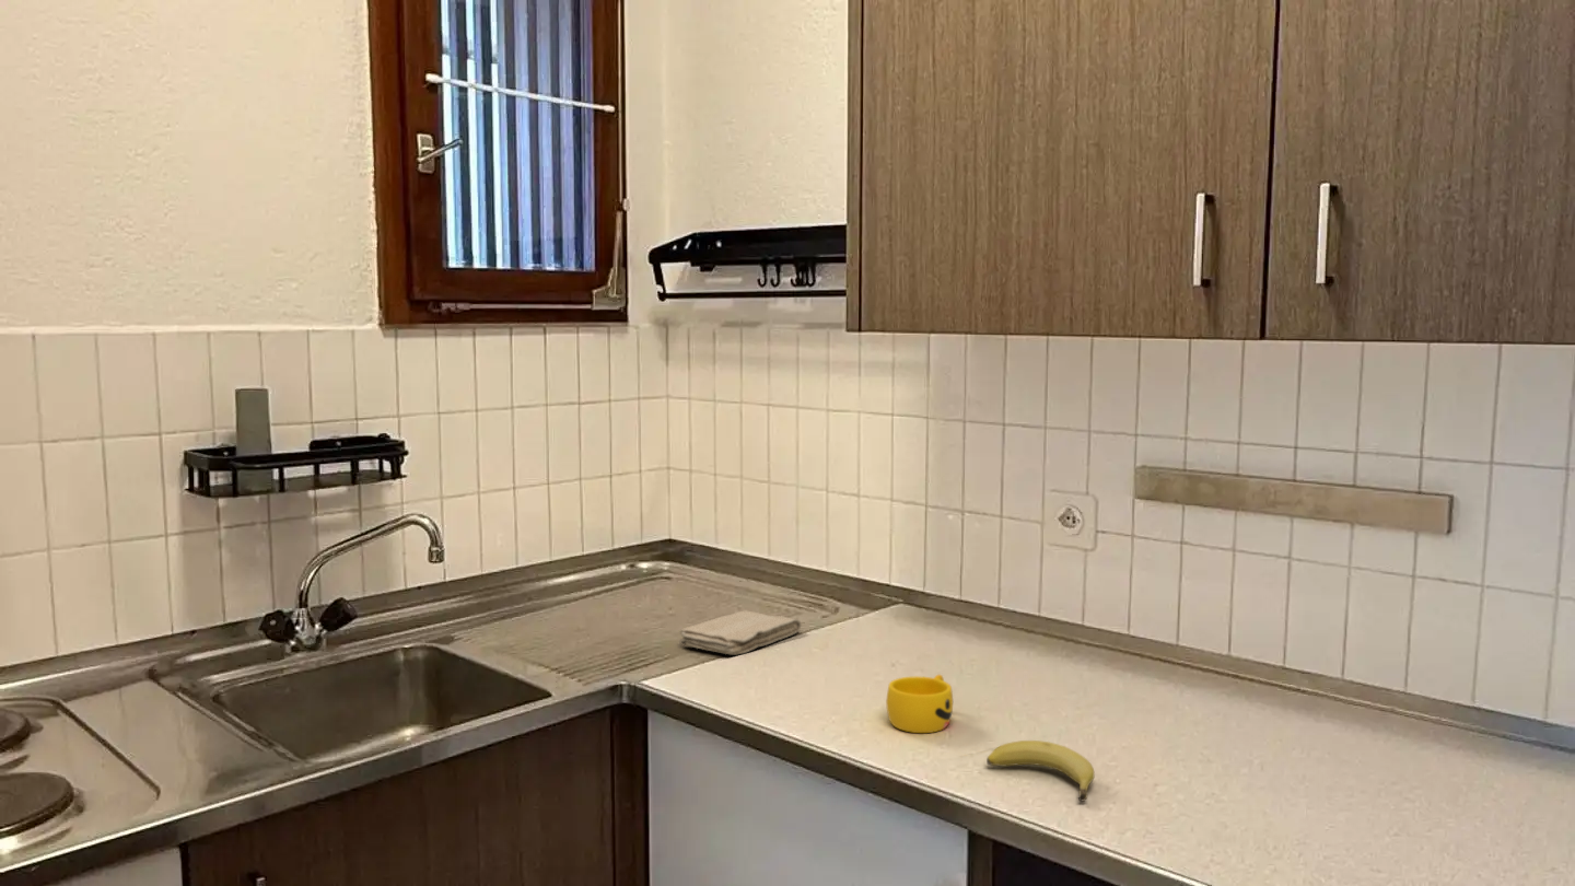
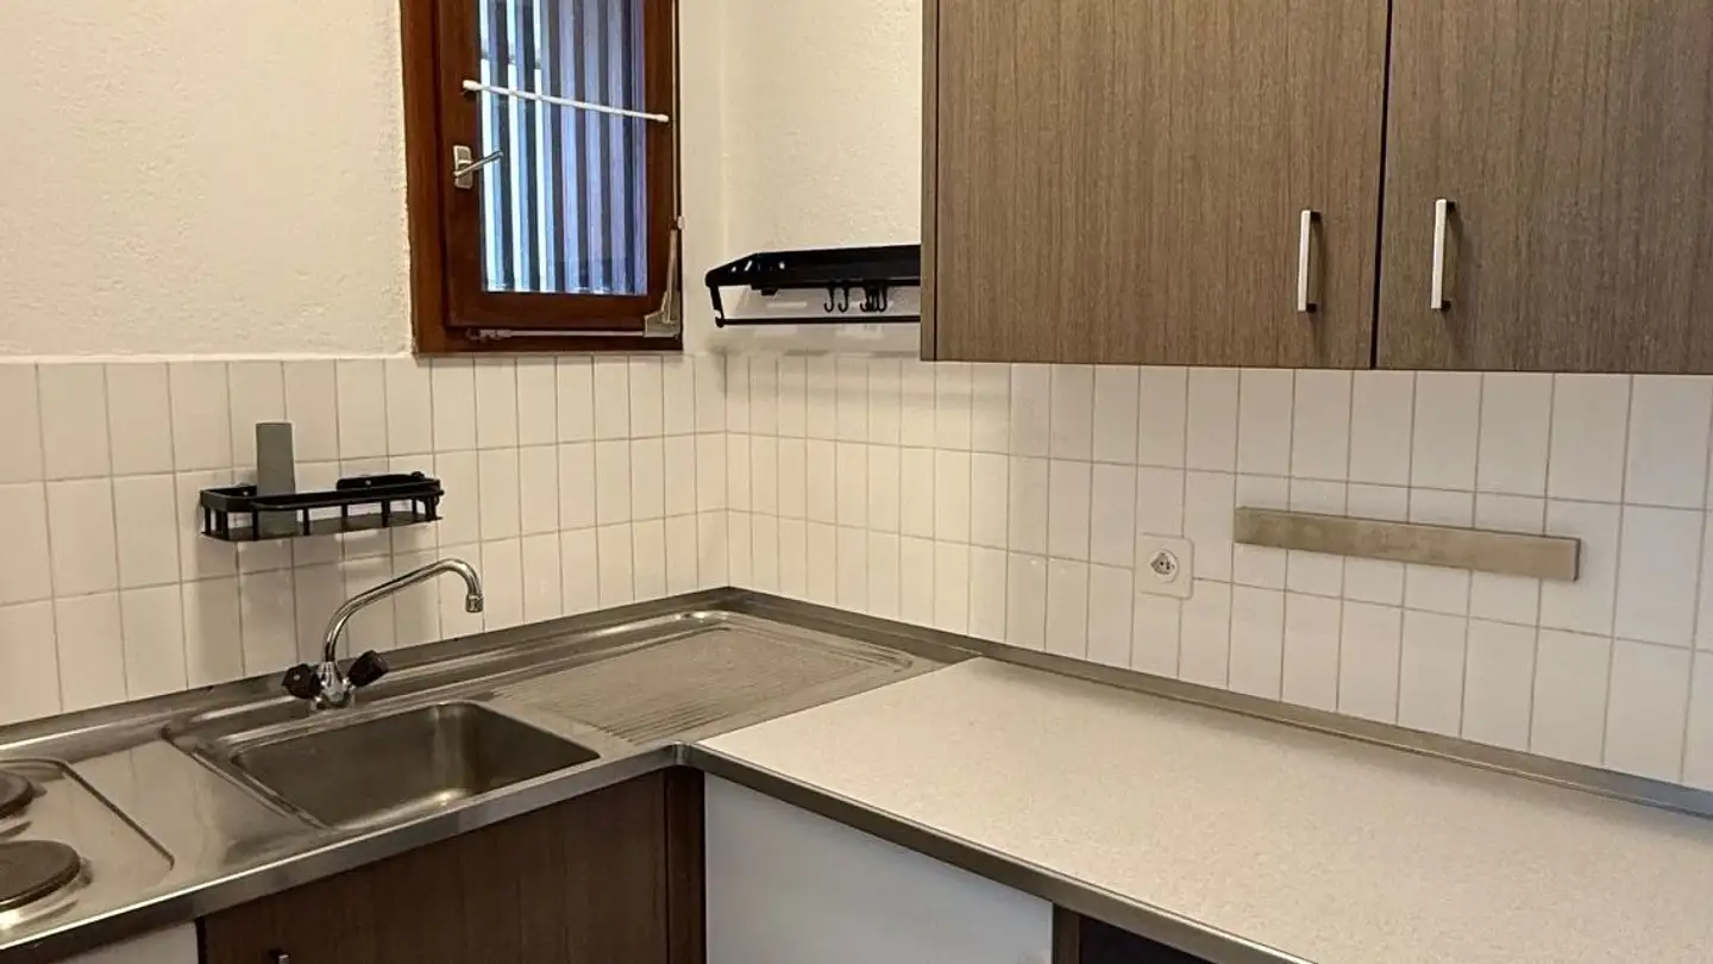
- cup (923, 701)
- fruit (1048, 763)
- washcloth (739, 630)
